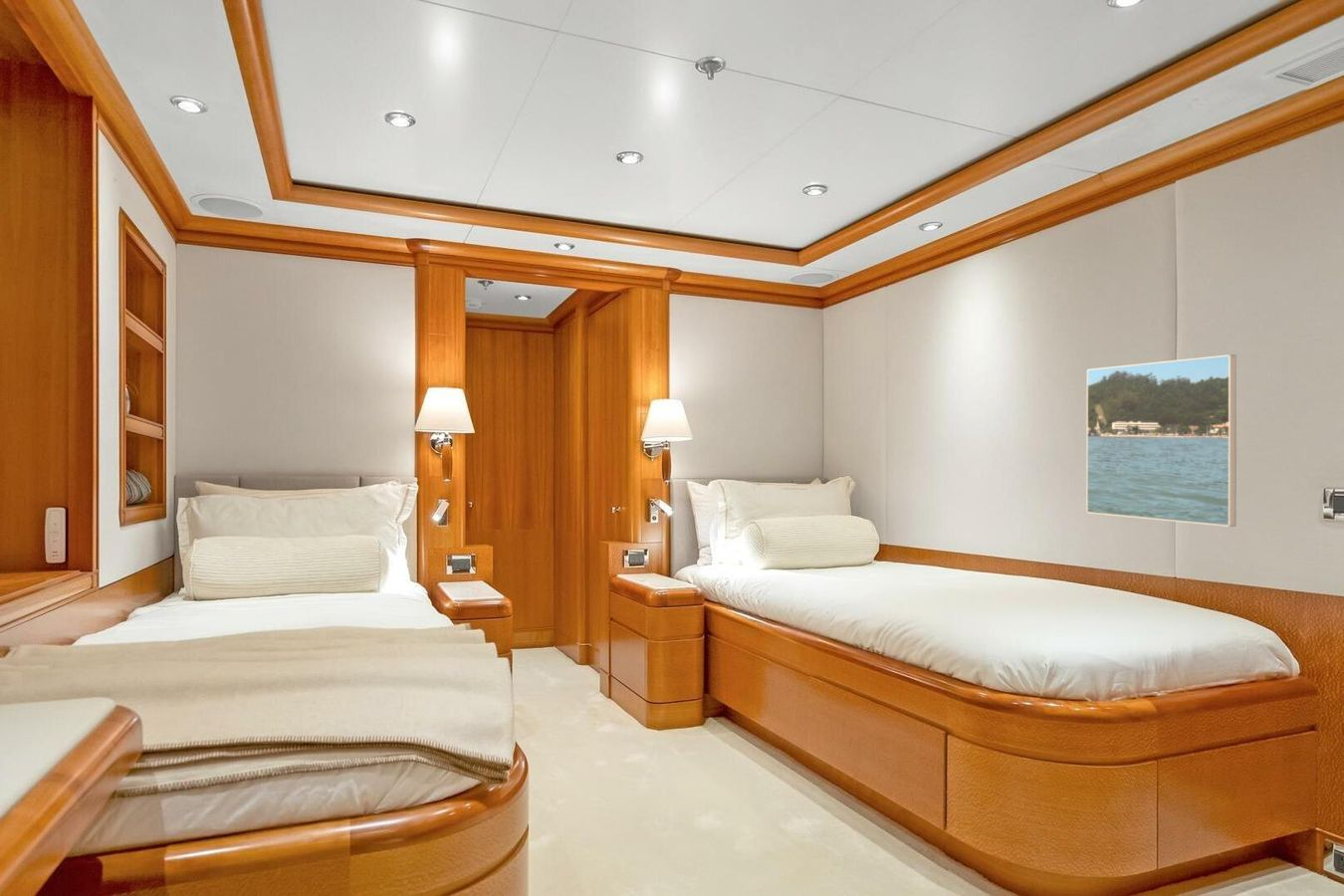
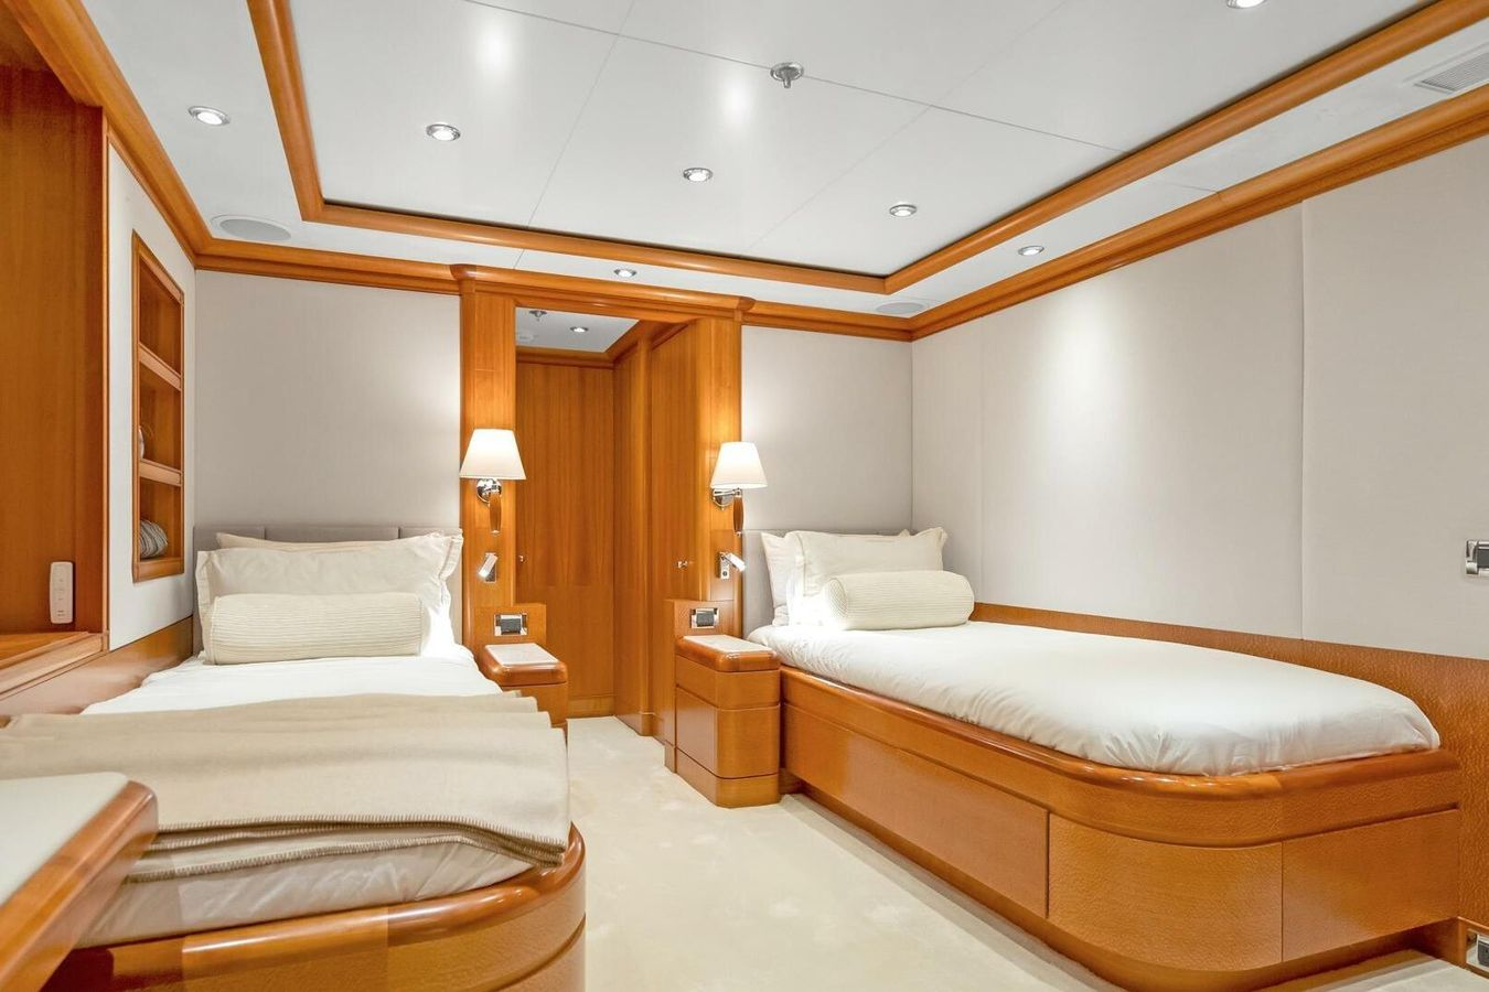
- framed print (1155, 440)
